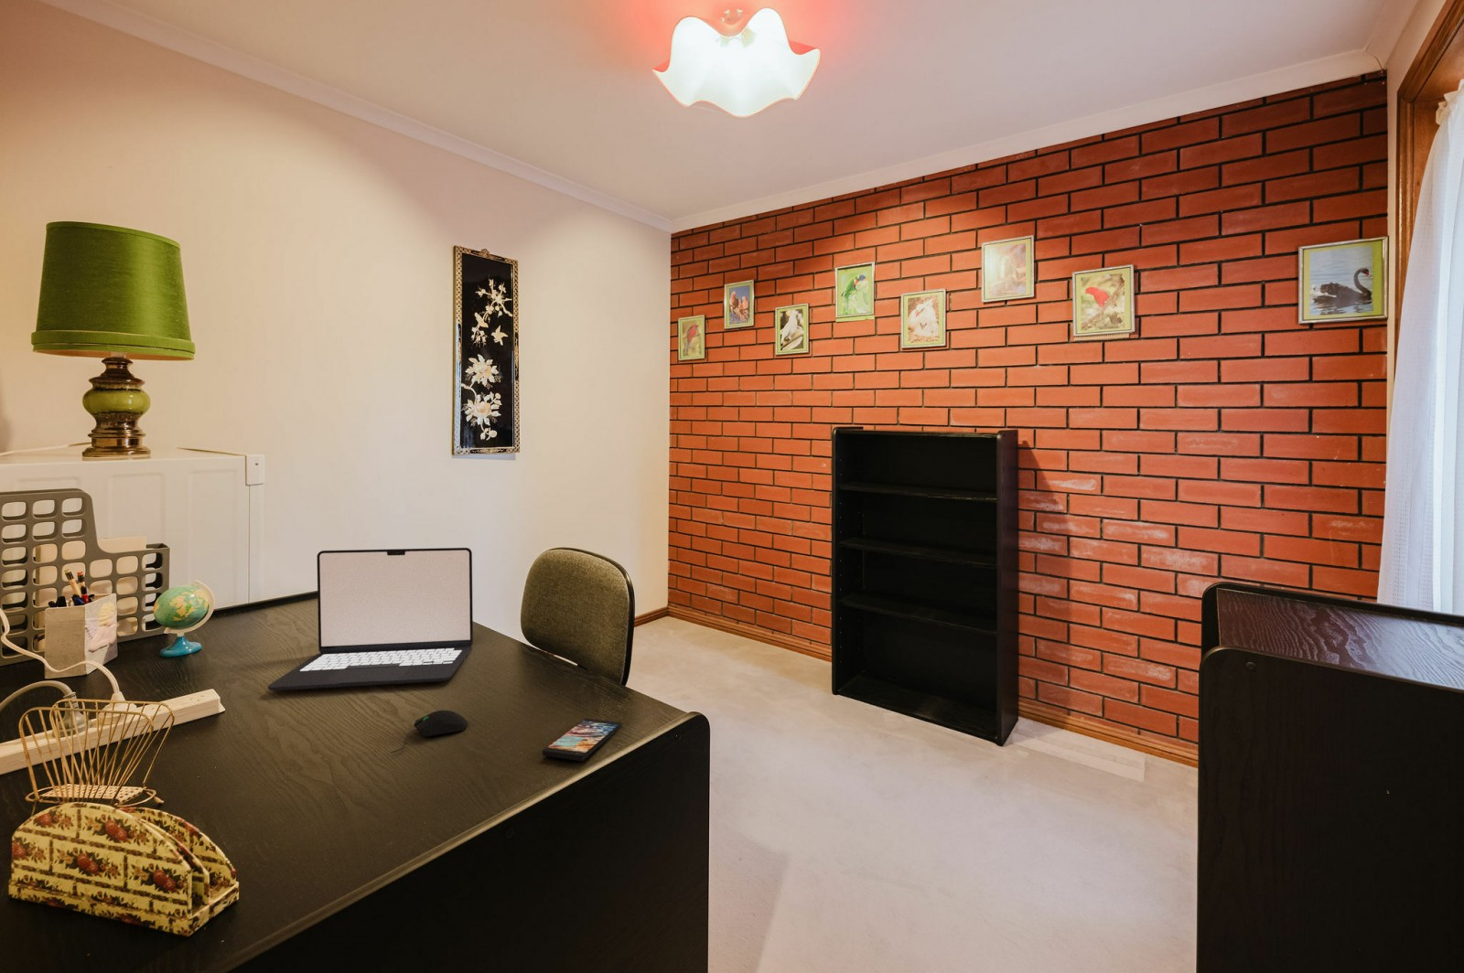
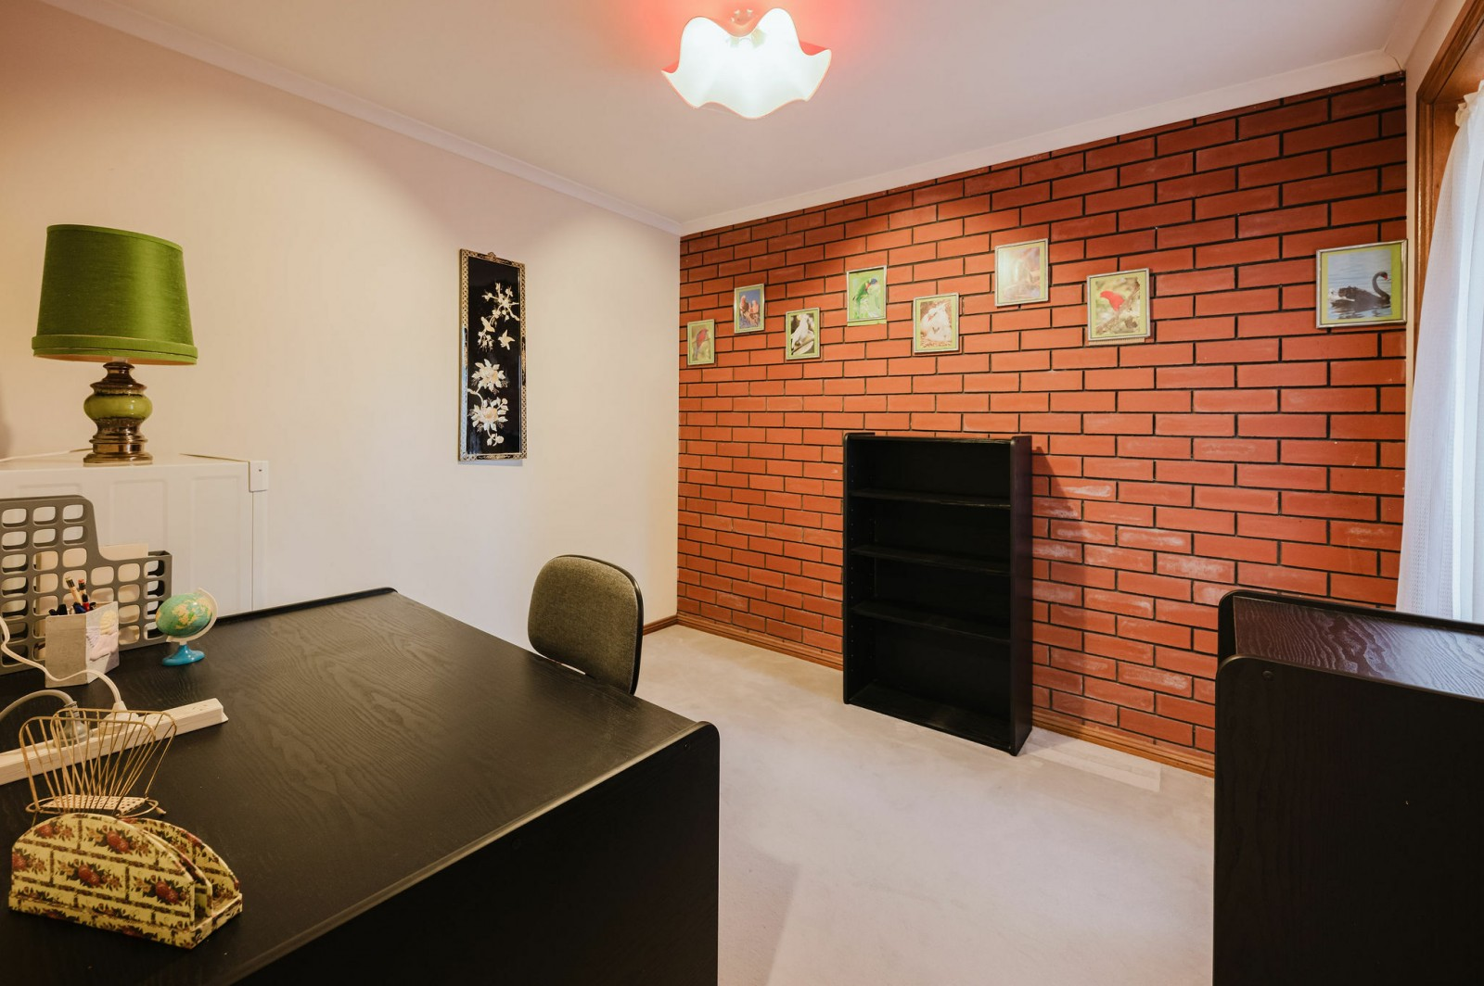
- smartphone (584, 738)
- computer mouse (428, 725)
- laptop (379, 611)
